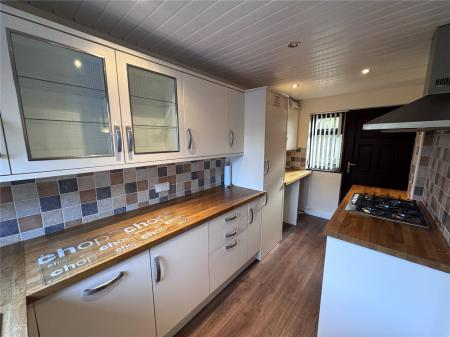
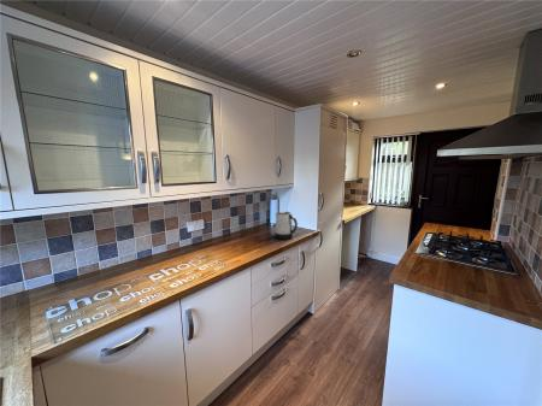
+ kettle (285, 224)
